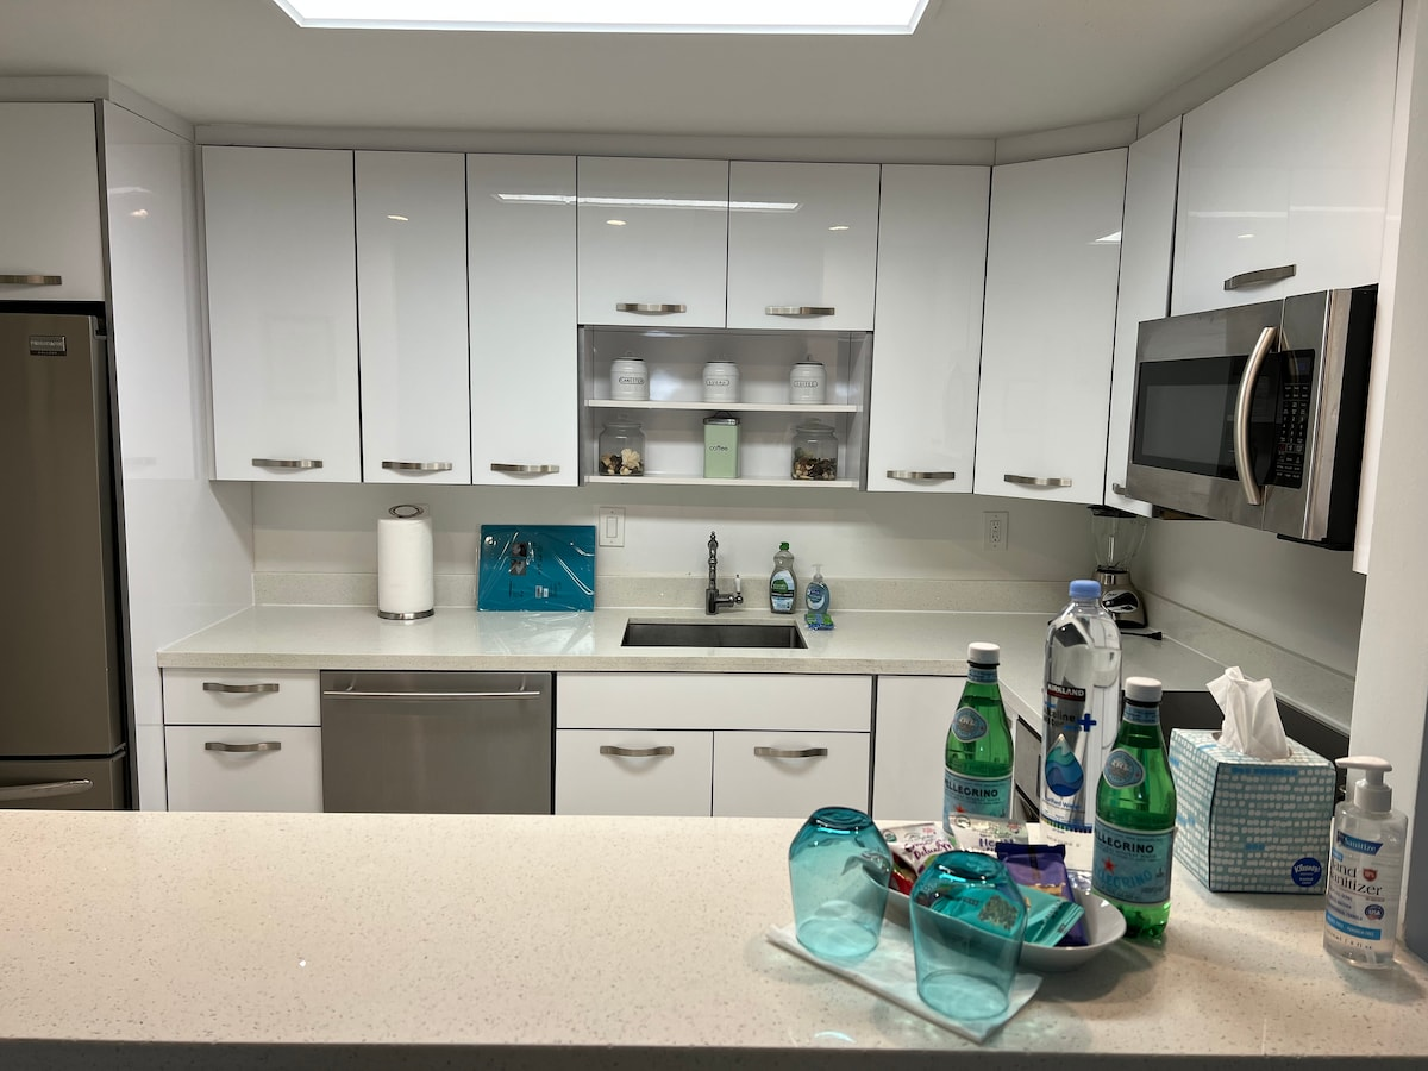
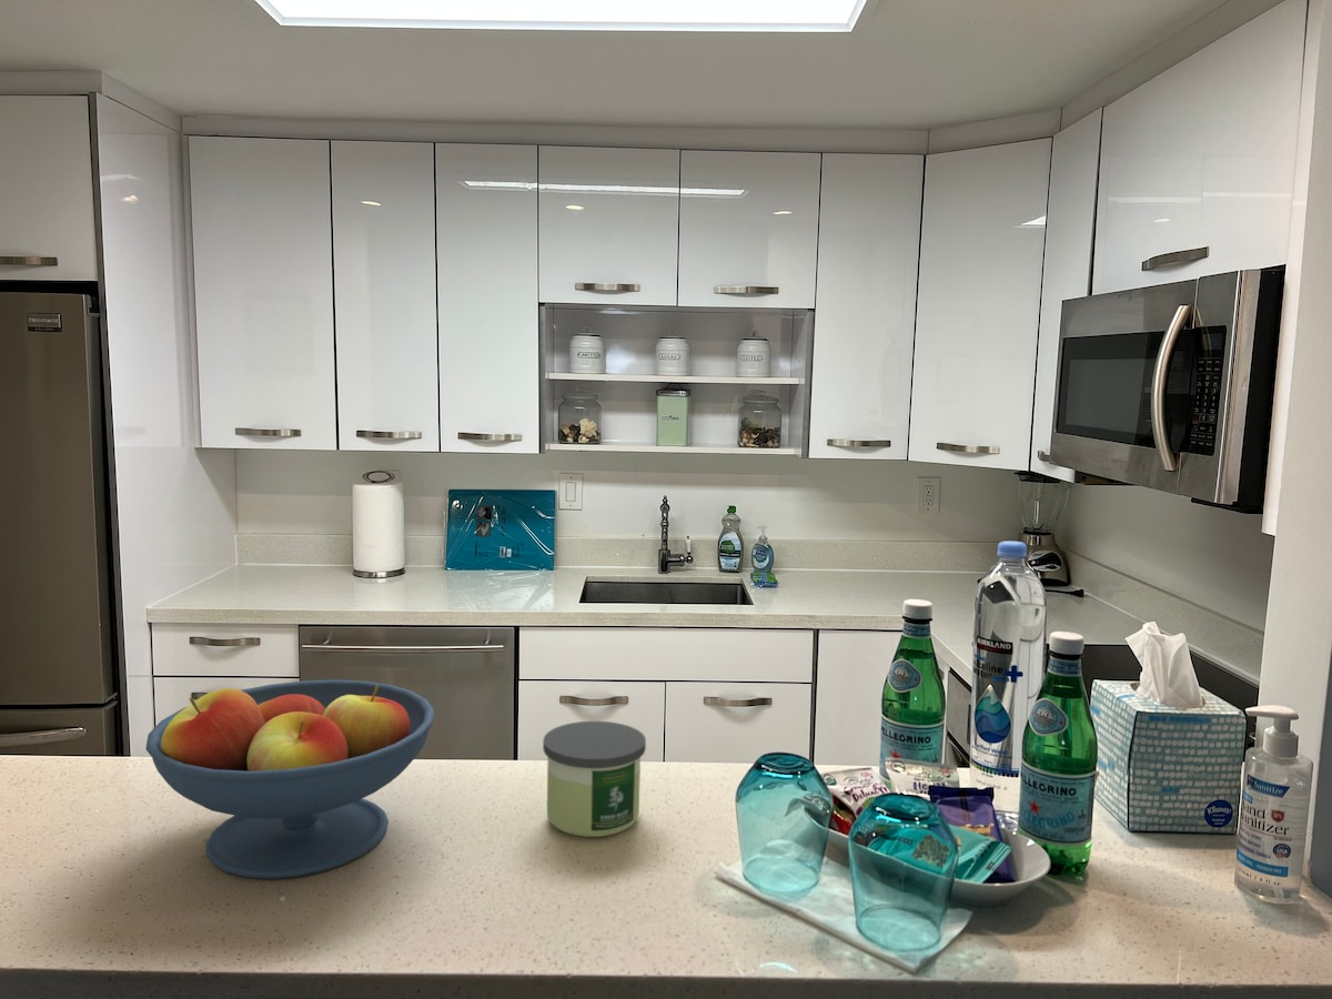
+ fruit bowl (299, 757)
+ candle (594, 778)
